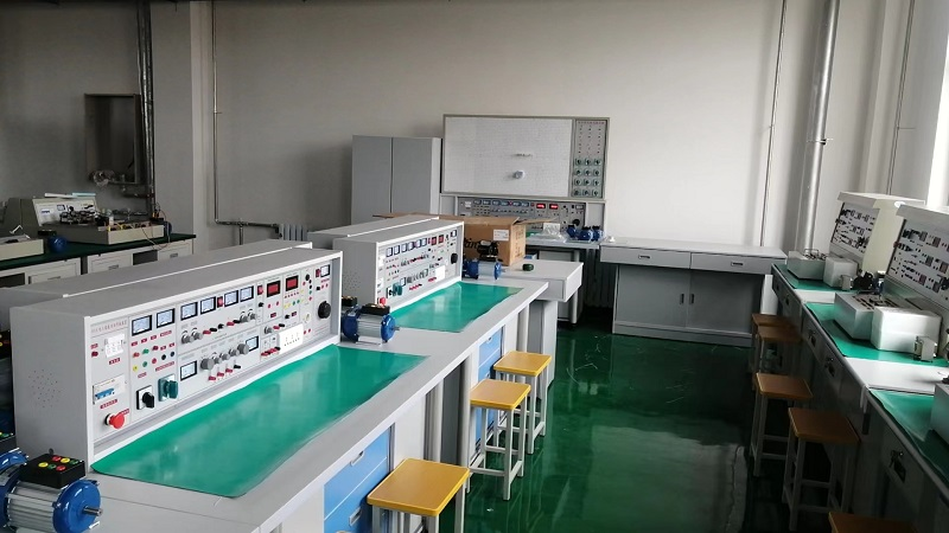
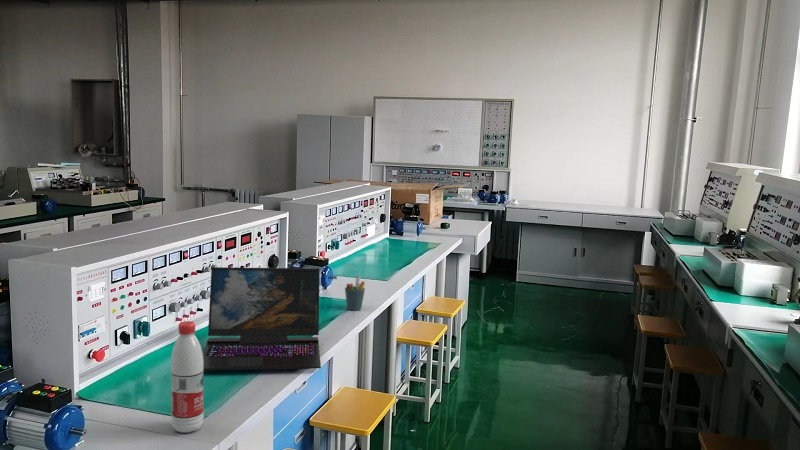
+ laptop (263, 316)
+ water bottle (187, 375)
+ pen holder (354, 293)
